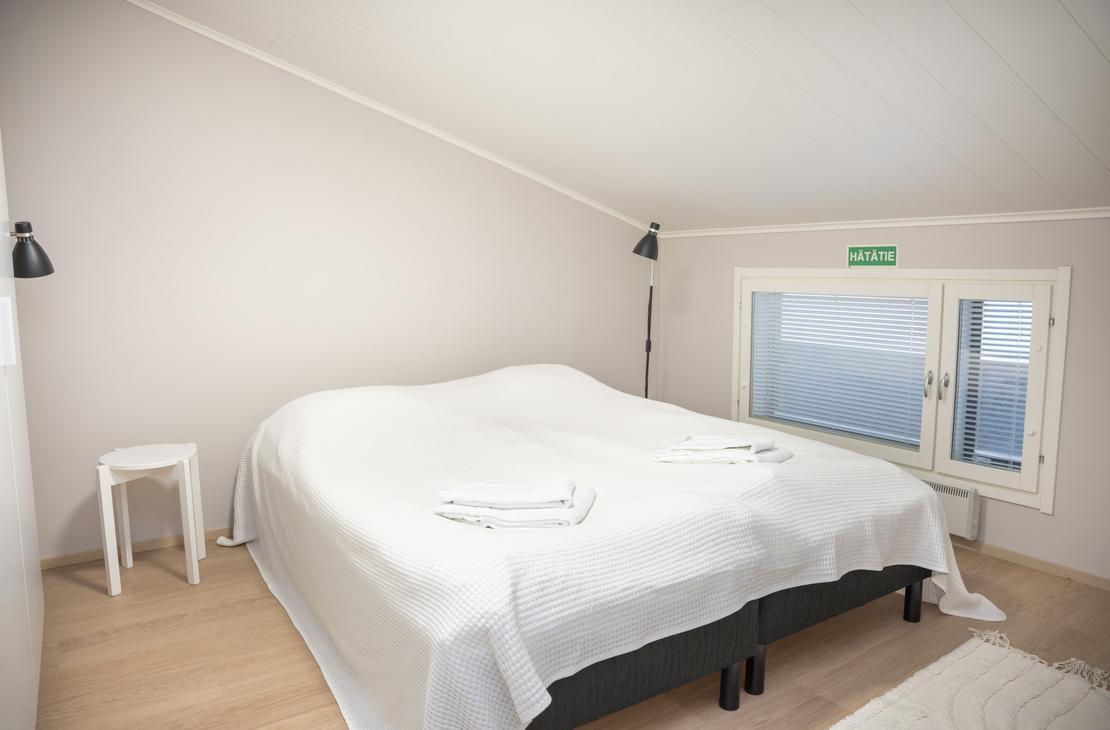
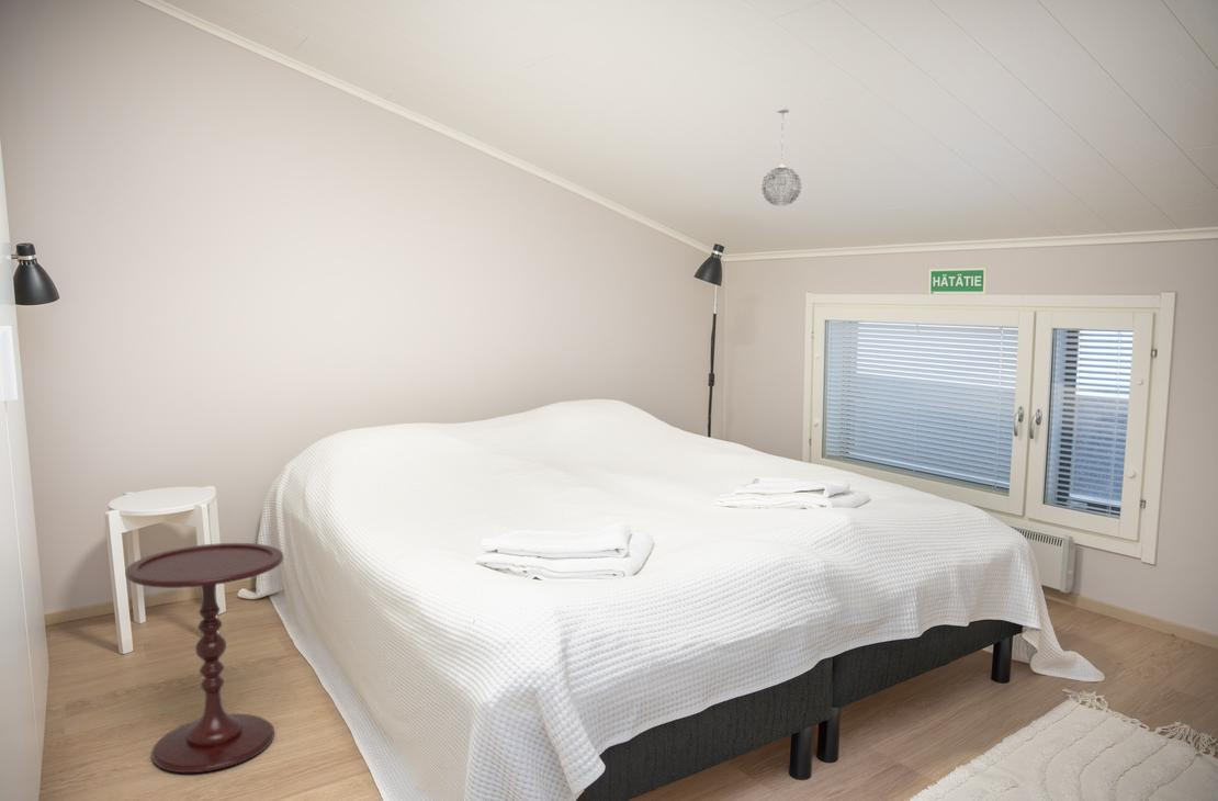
+ pendant light (781, 156)
+ side table (211, 653)
